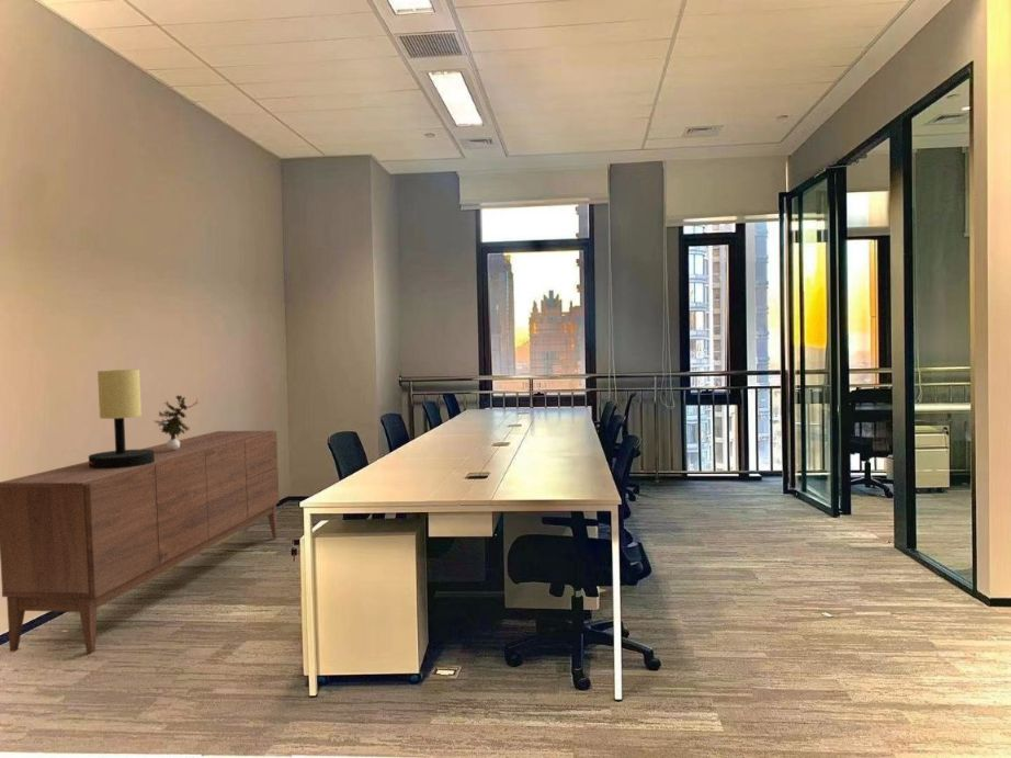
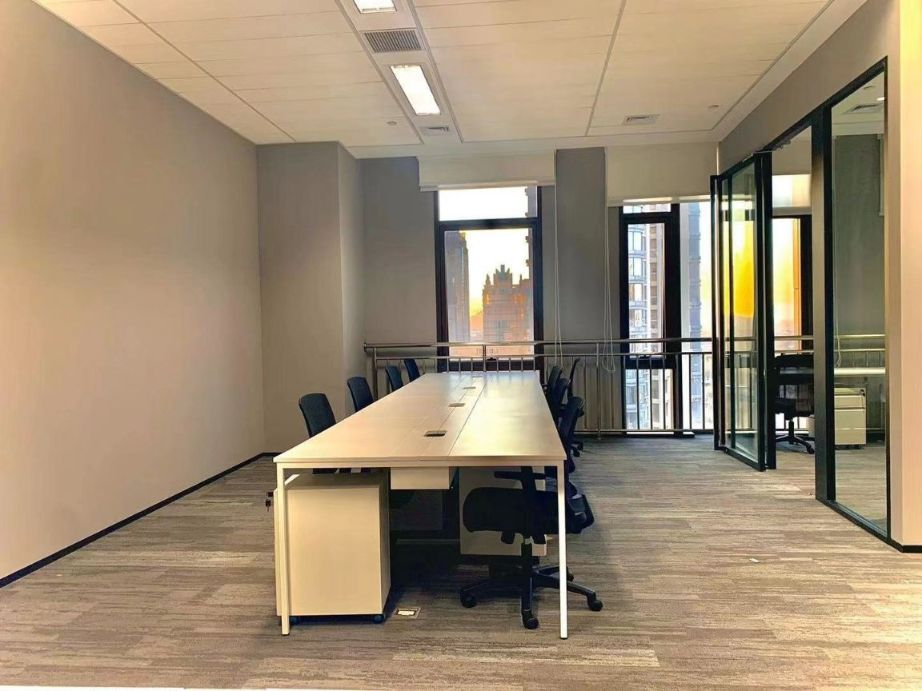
- sideboard (171, 516)
- table lamp (120, 417)
- potted plant (178, 421)
